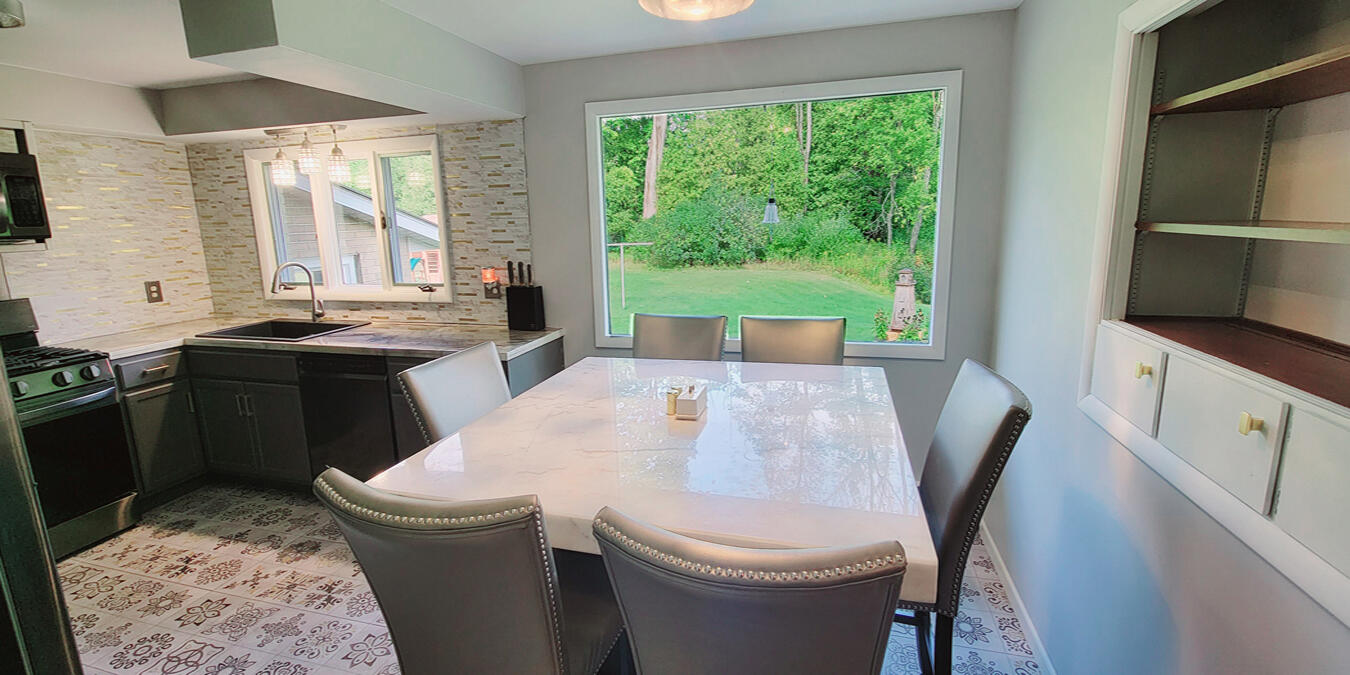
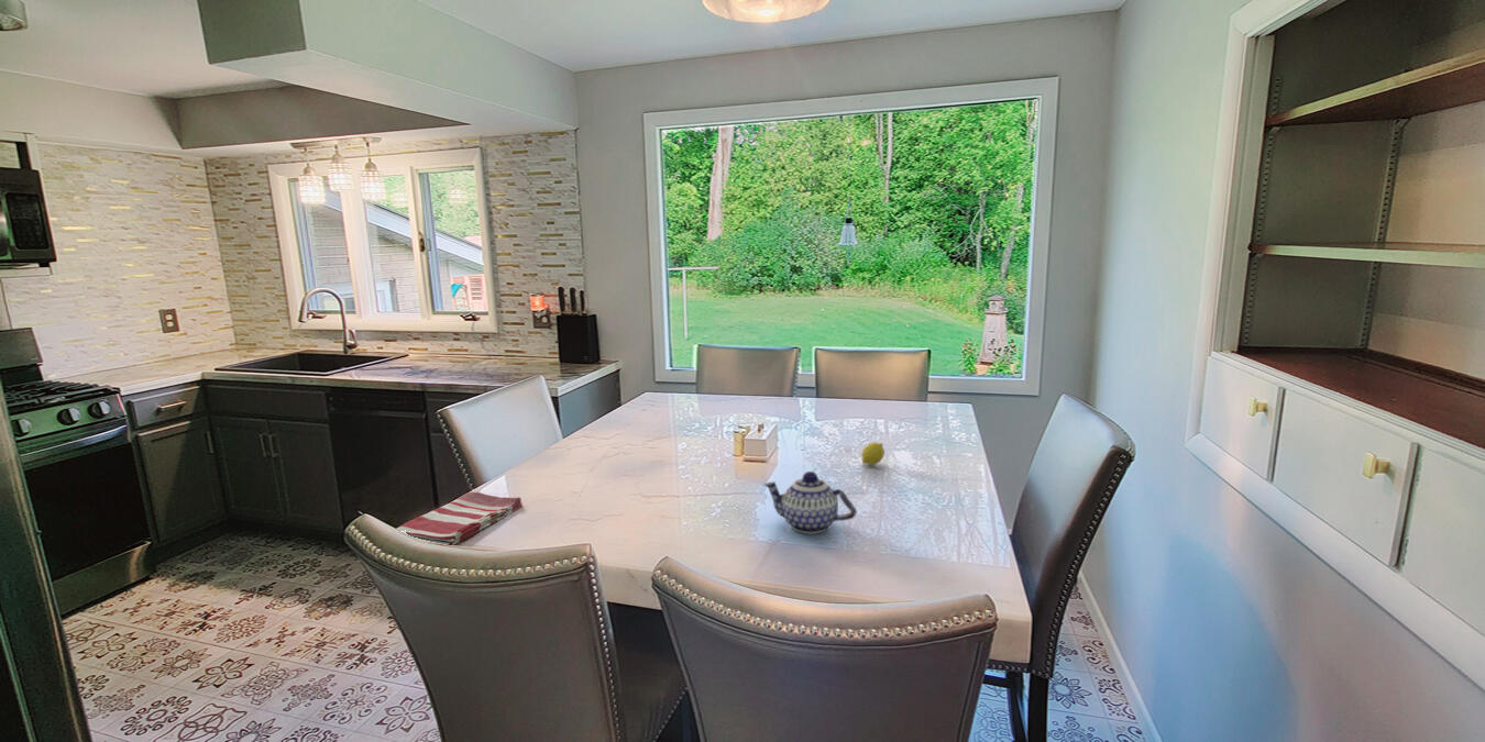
+ fruit (872, 453)
+ dish towel (459, 516)
+ teapot (809, 499)
